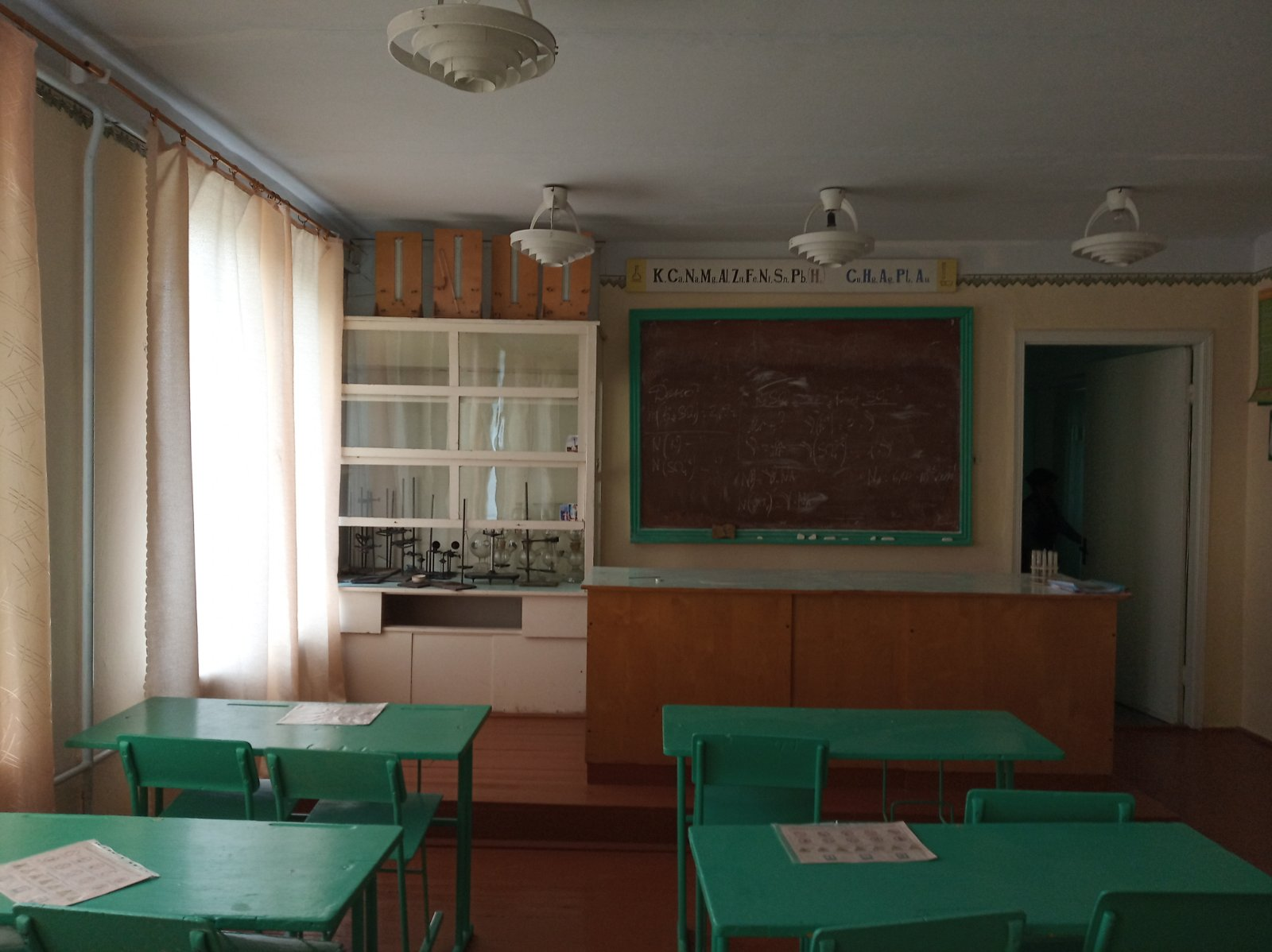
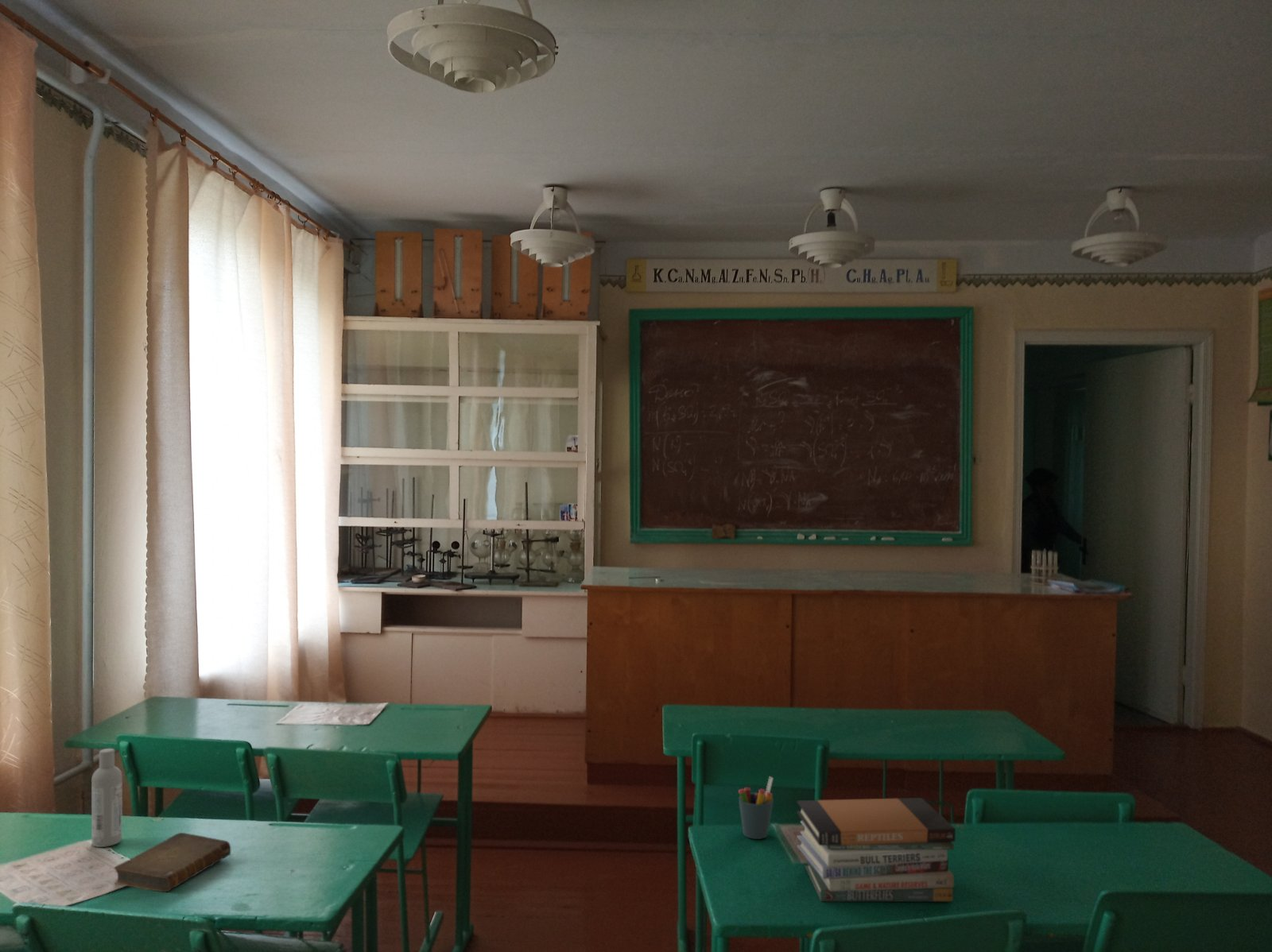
+ book stack (873, 849)
+ book (174, 861)
+ pen holder (755, 807)
+ bottle (107, 795)
